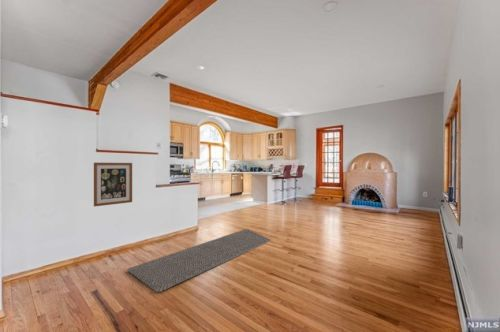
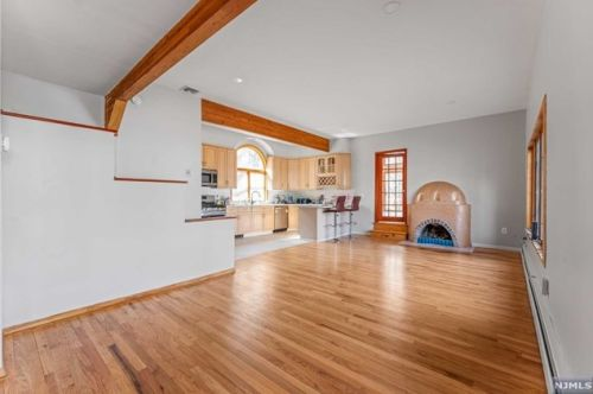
- wall art (114, 183)
- rug (224, 247)
